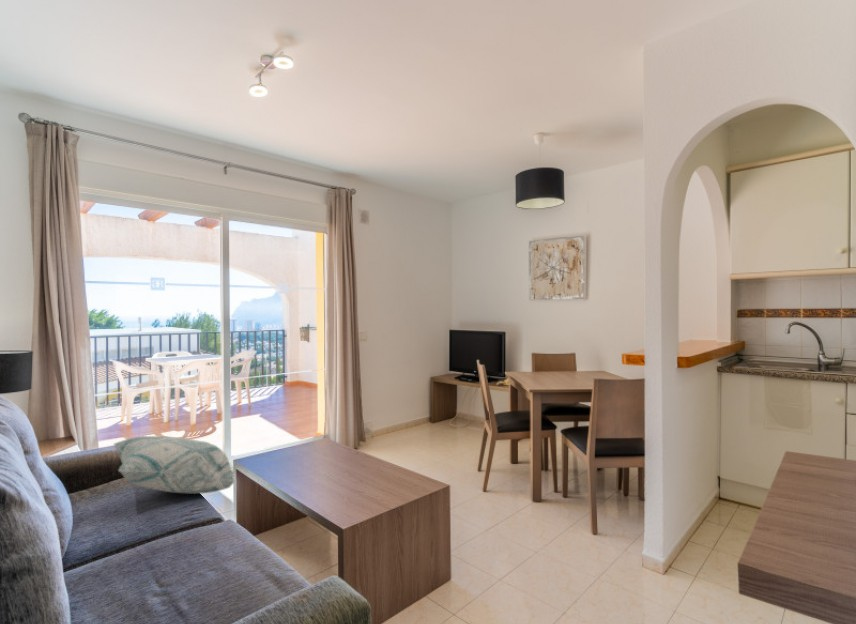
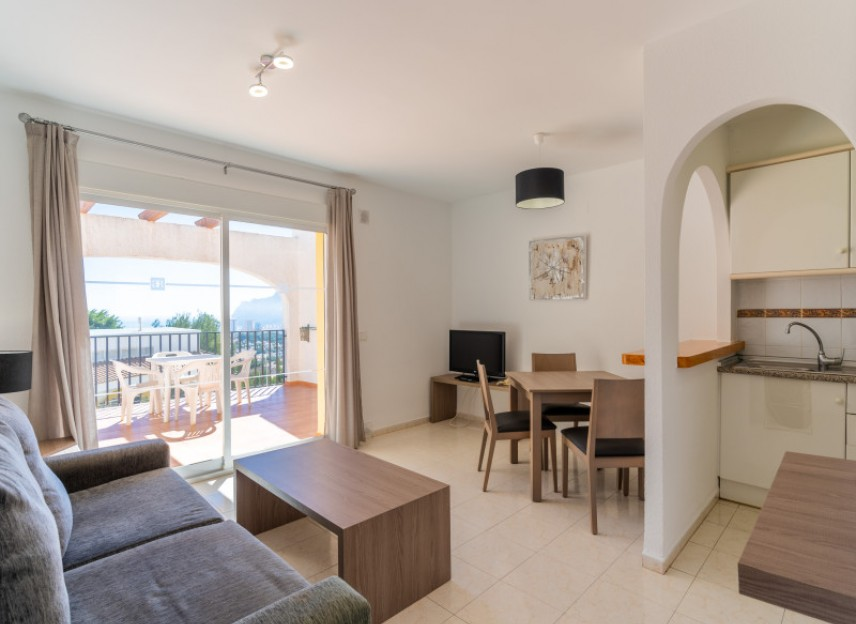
- decorative pillow (172, 464)
